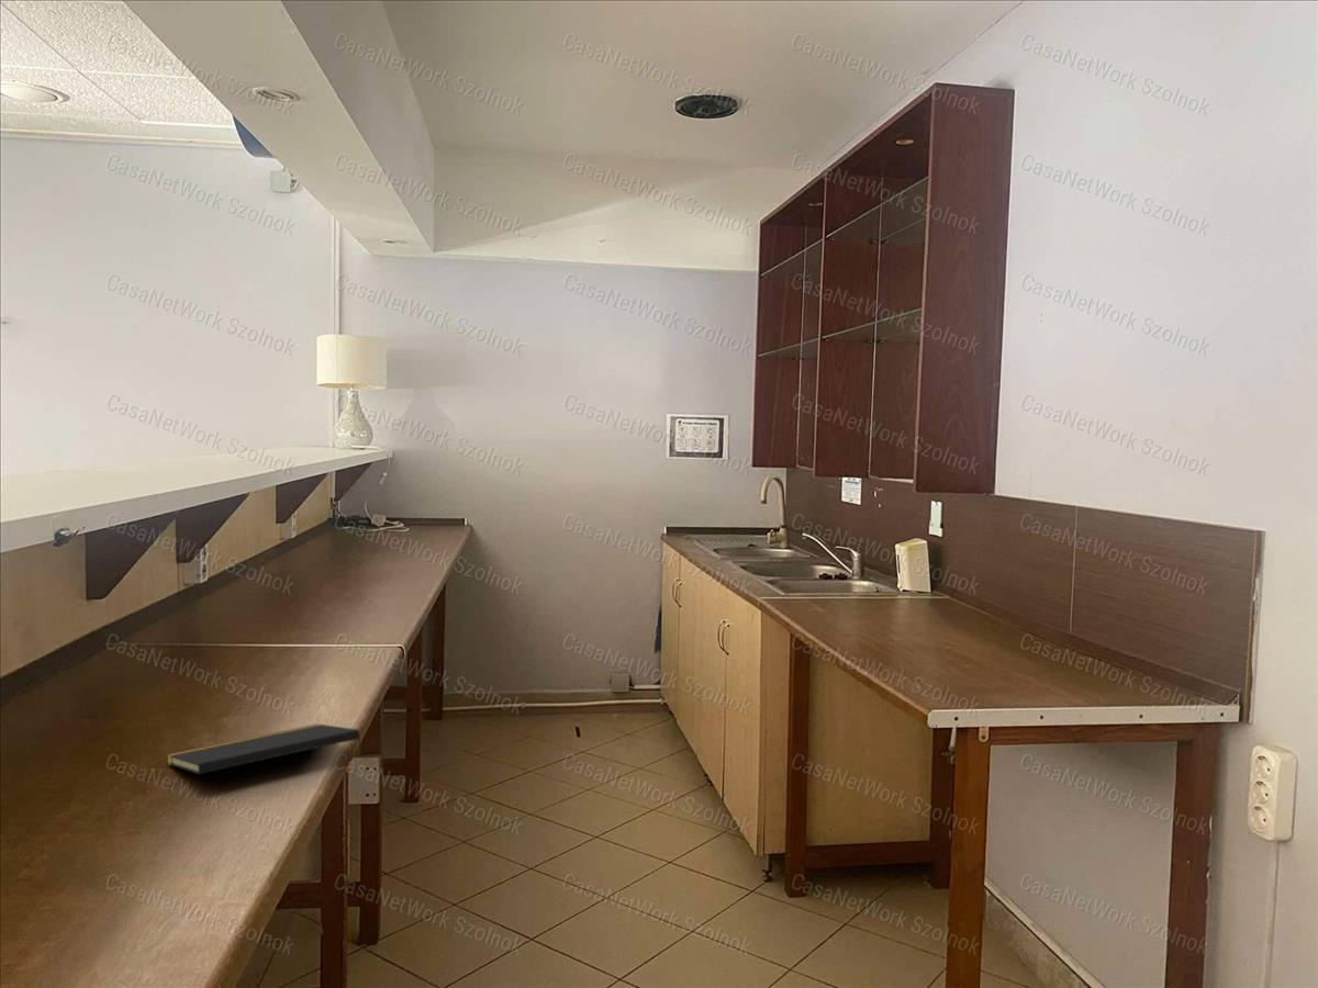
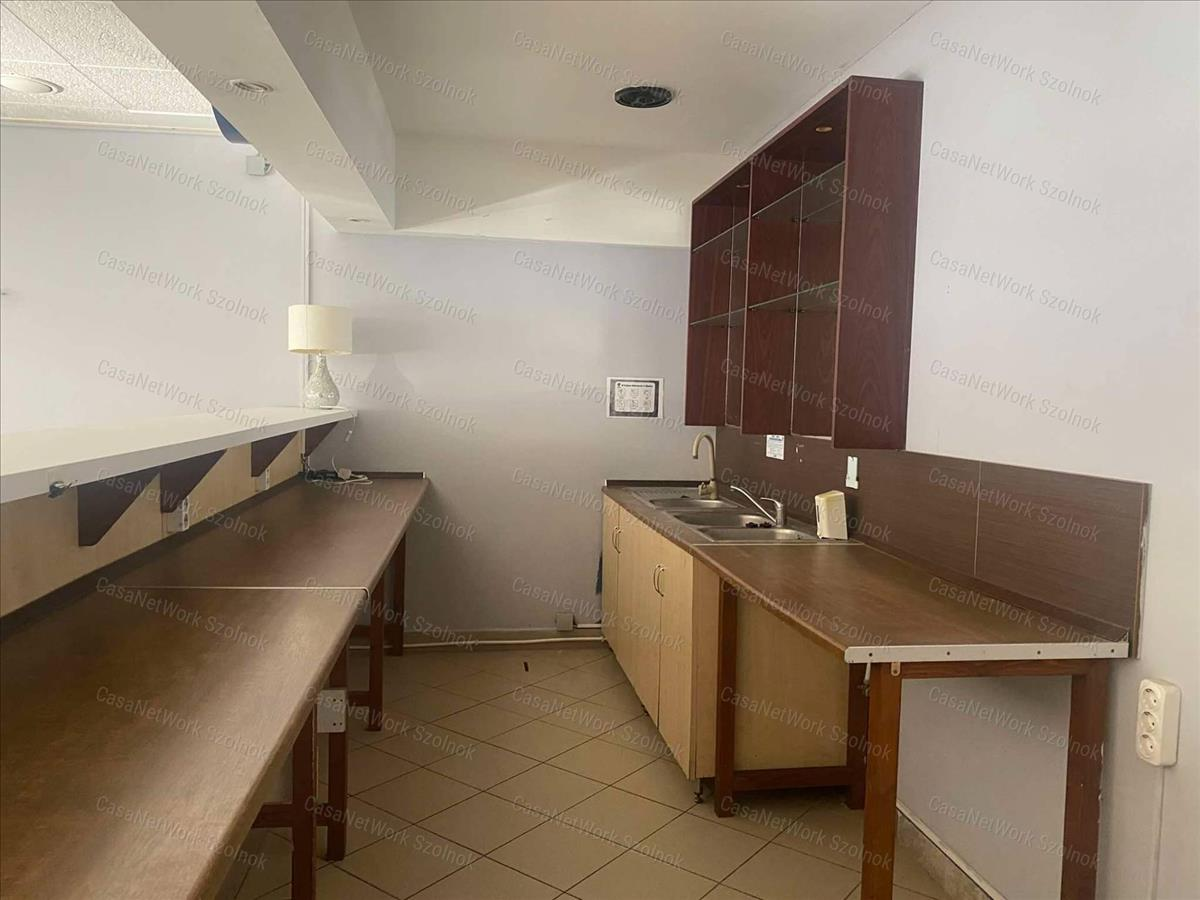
- notepad (264, 746)
